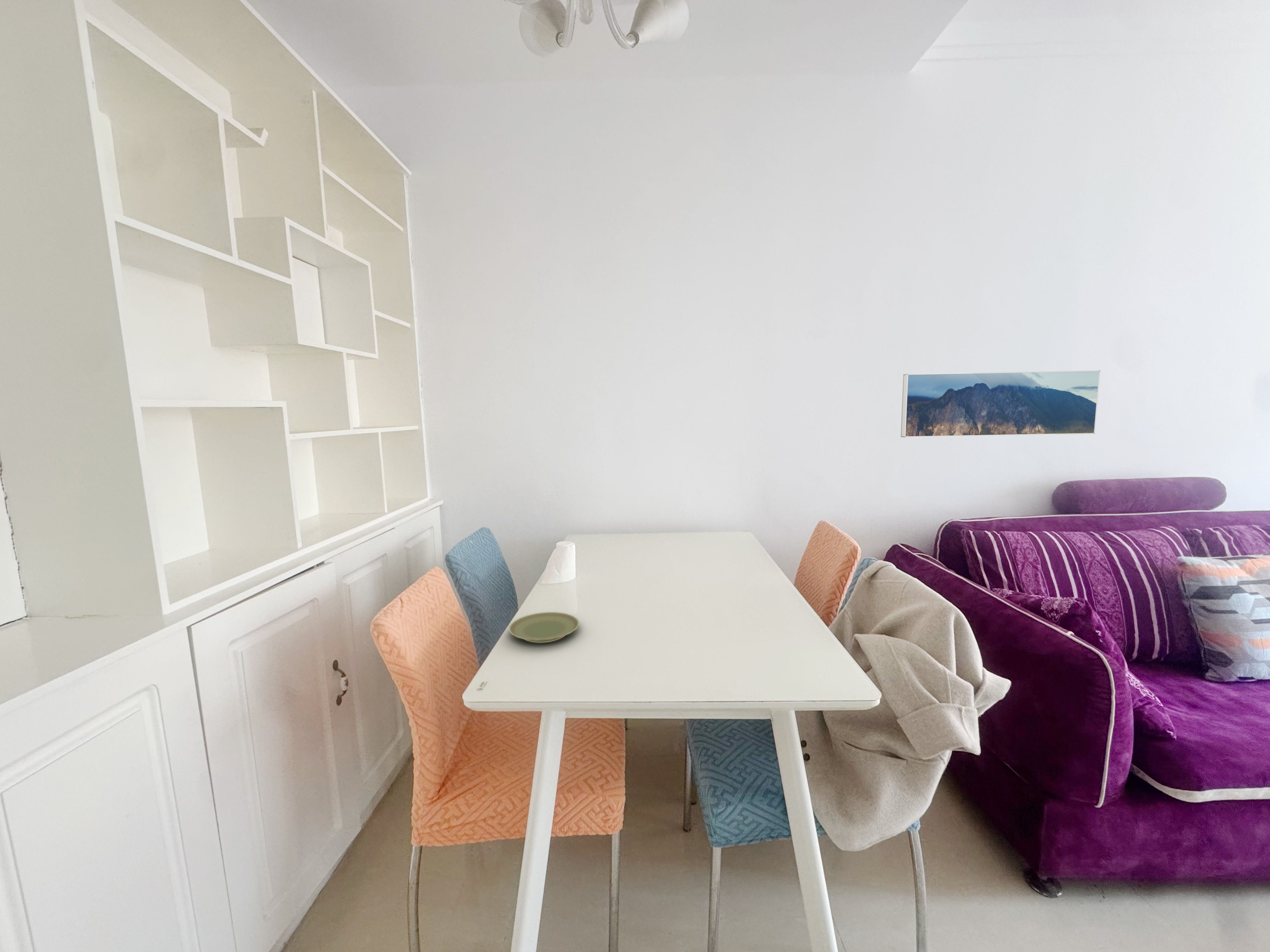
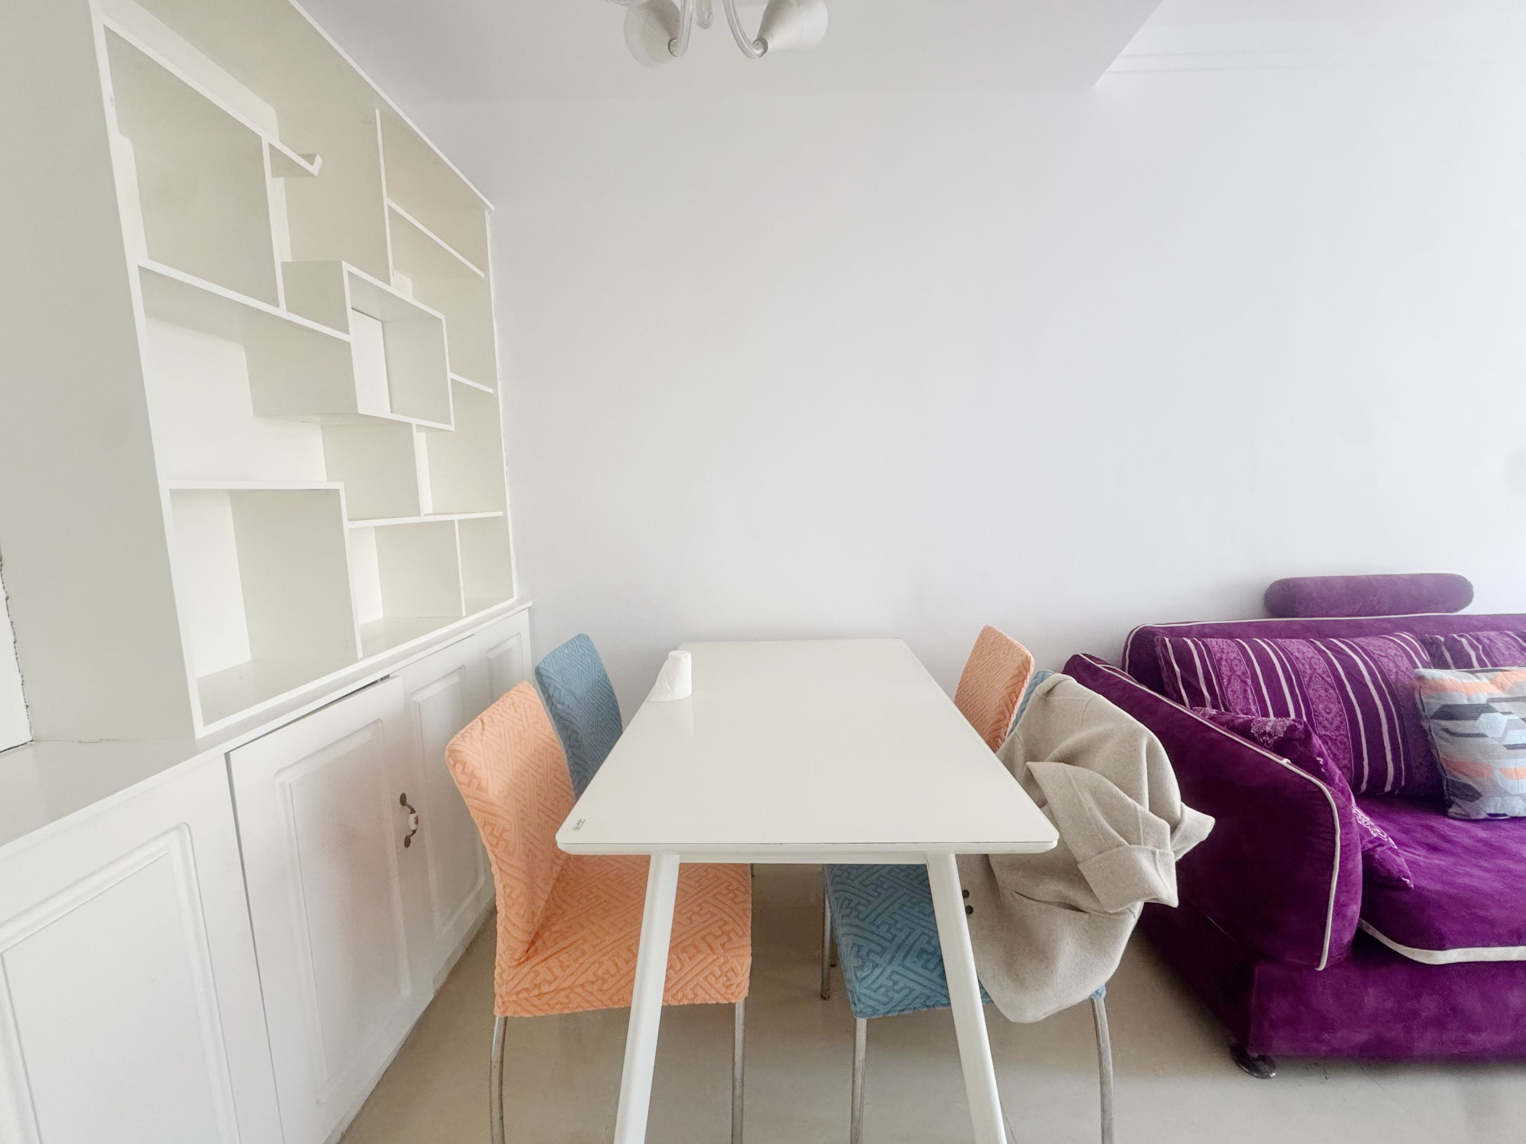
- plate (544, 629)
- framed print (999, 404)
